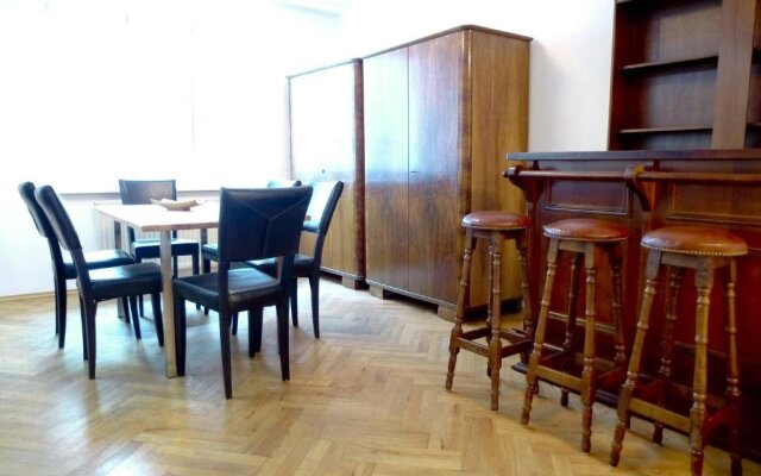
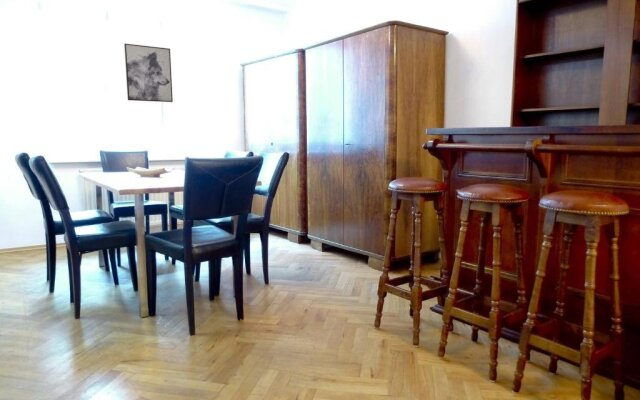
+ wall art (149, 73)
